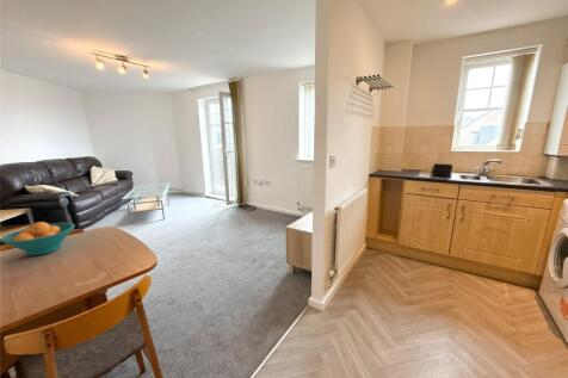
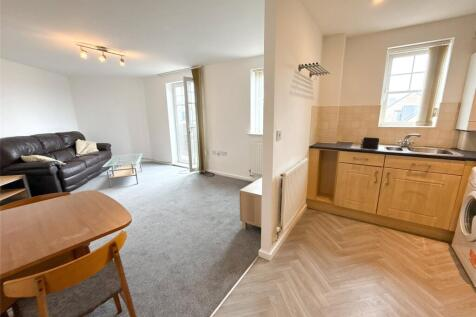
- fruit bowl (41, 236)
